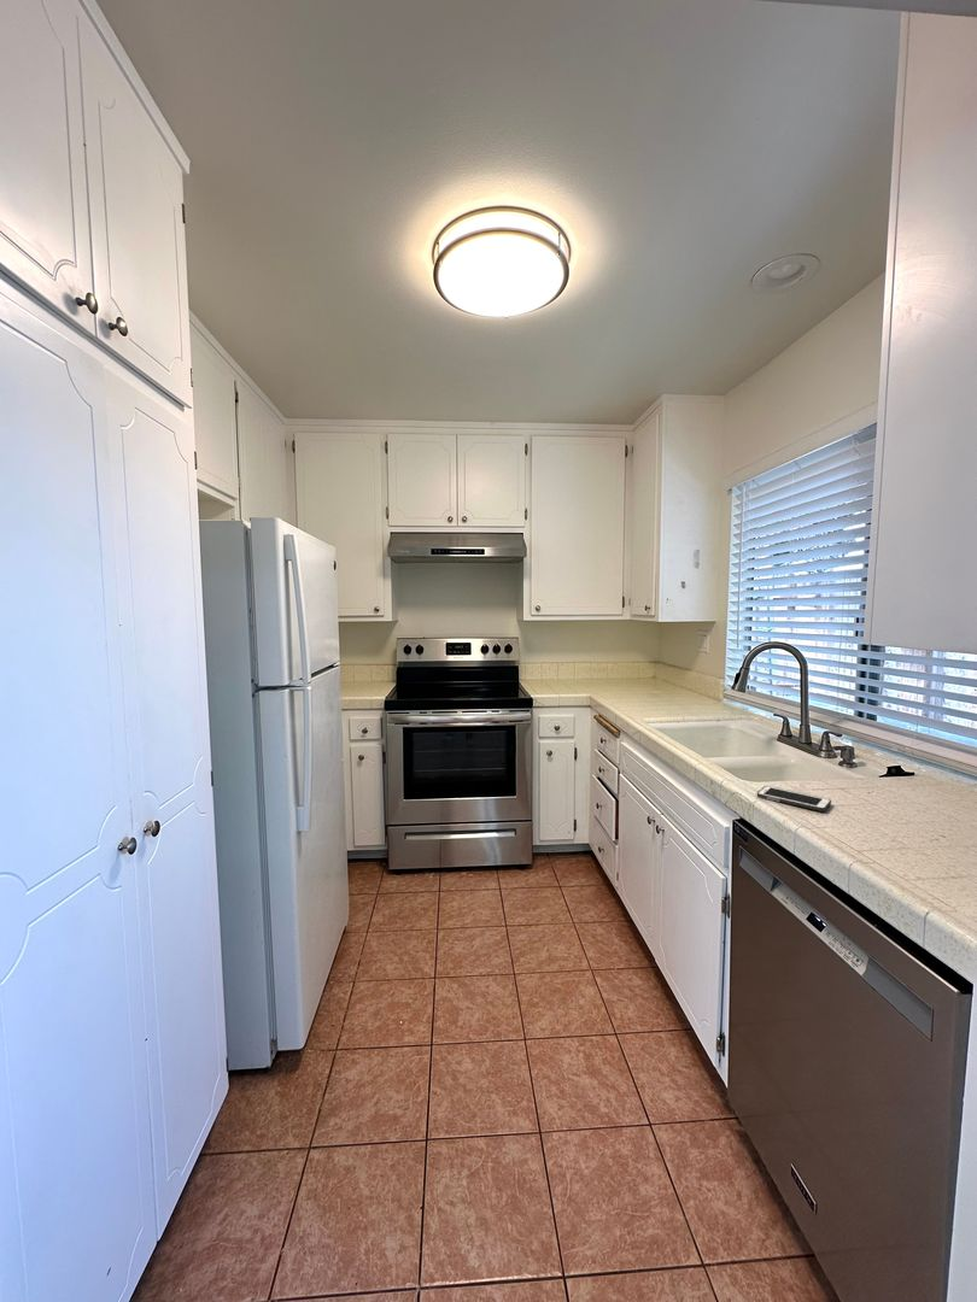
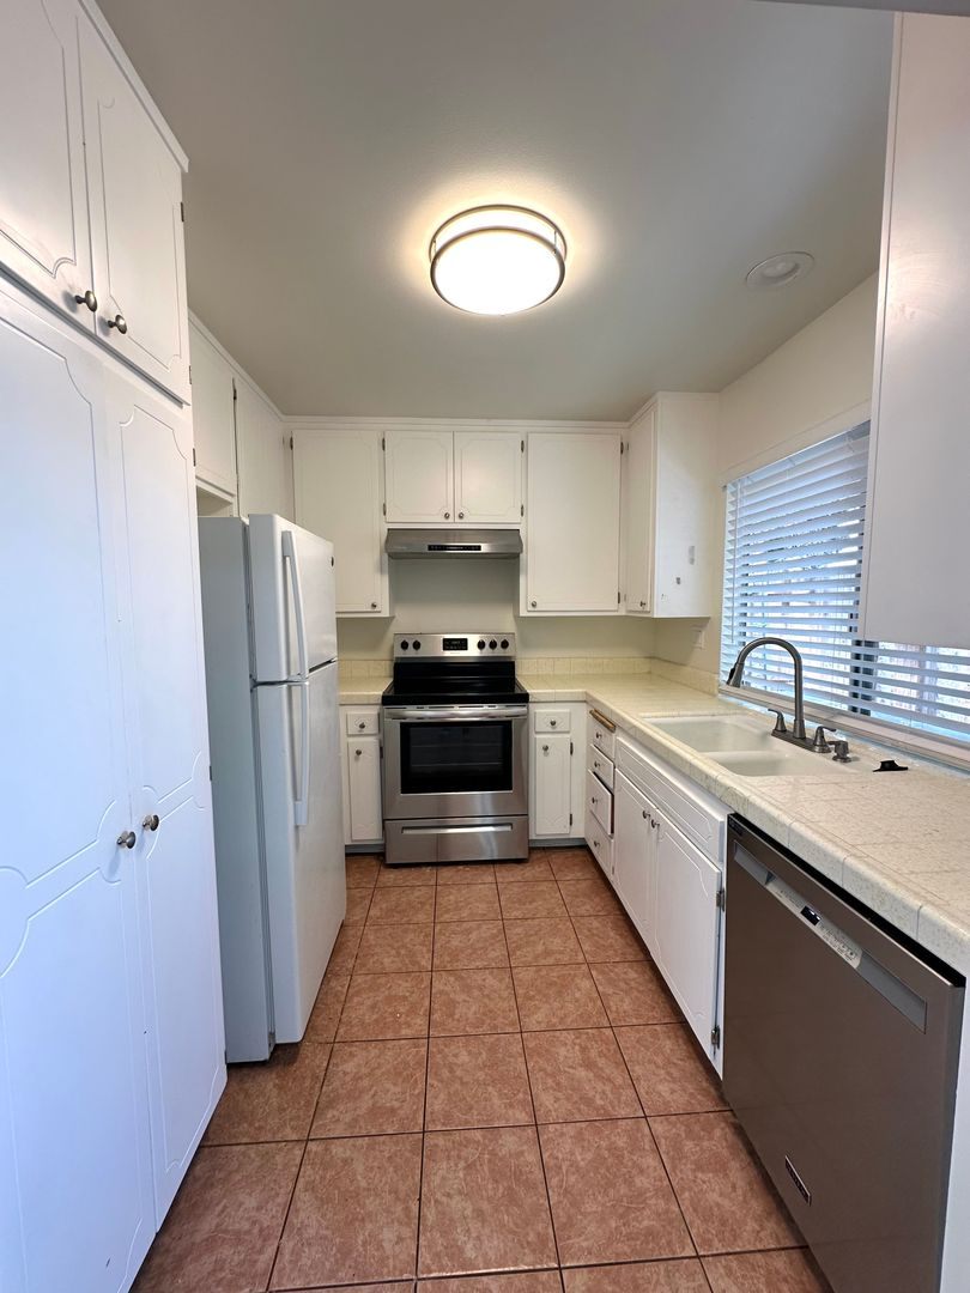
- cell phone (792, 798)
